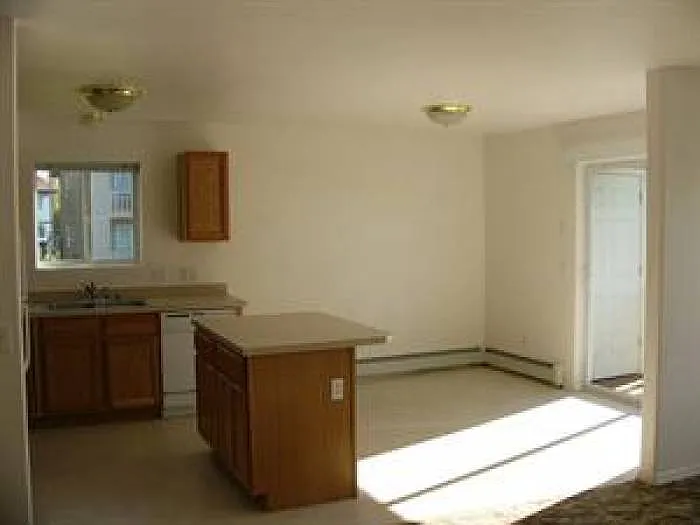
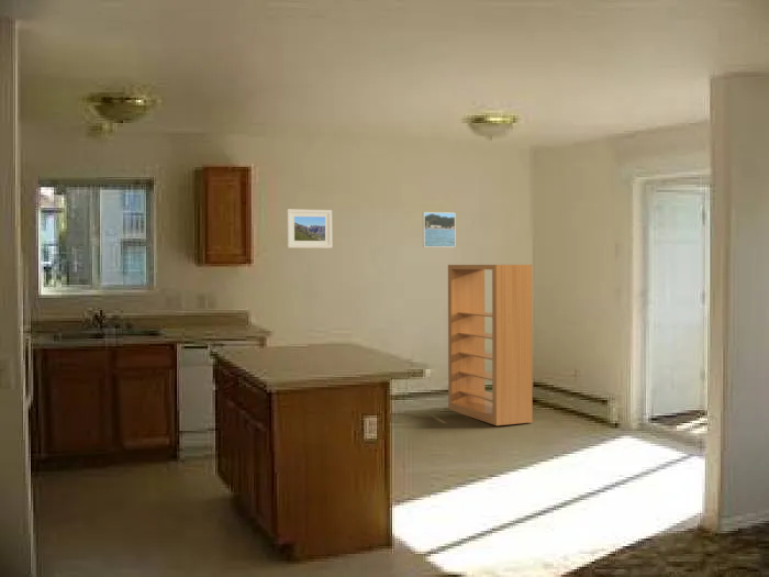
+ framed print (438, 230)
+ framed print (309, 229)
+ bookshelf (488, 337)
